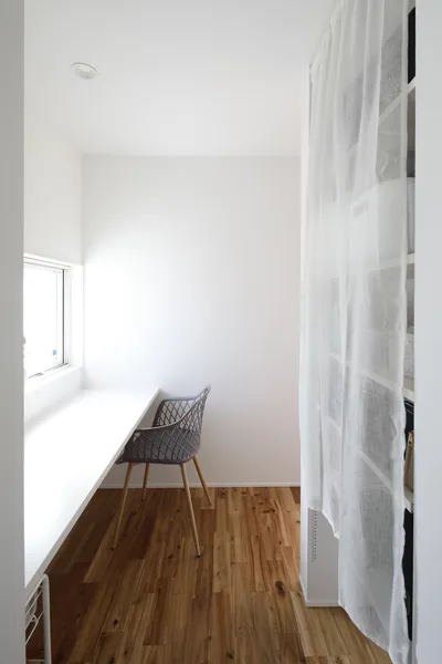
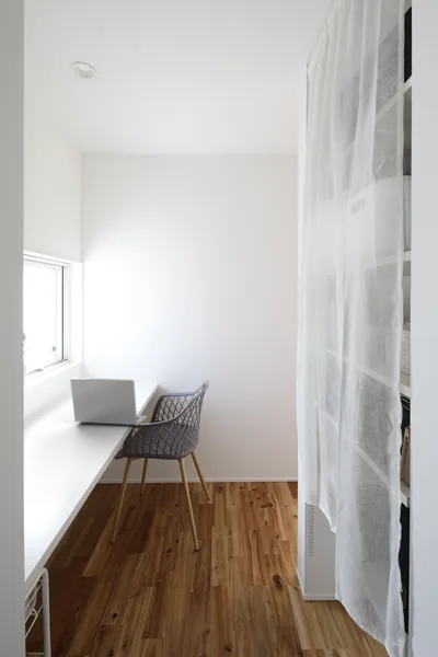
+ laptop (113, 396)
